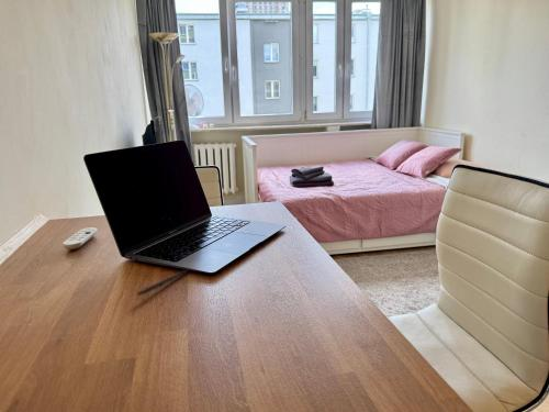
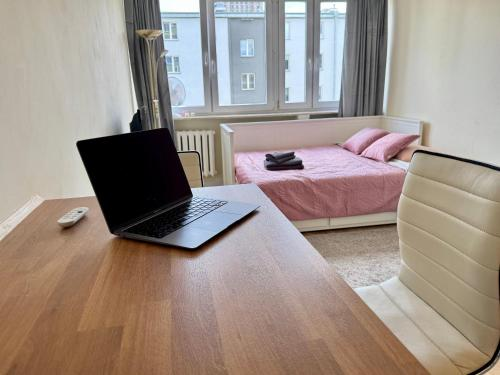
- pen (166, 280)
